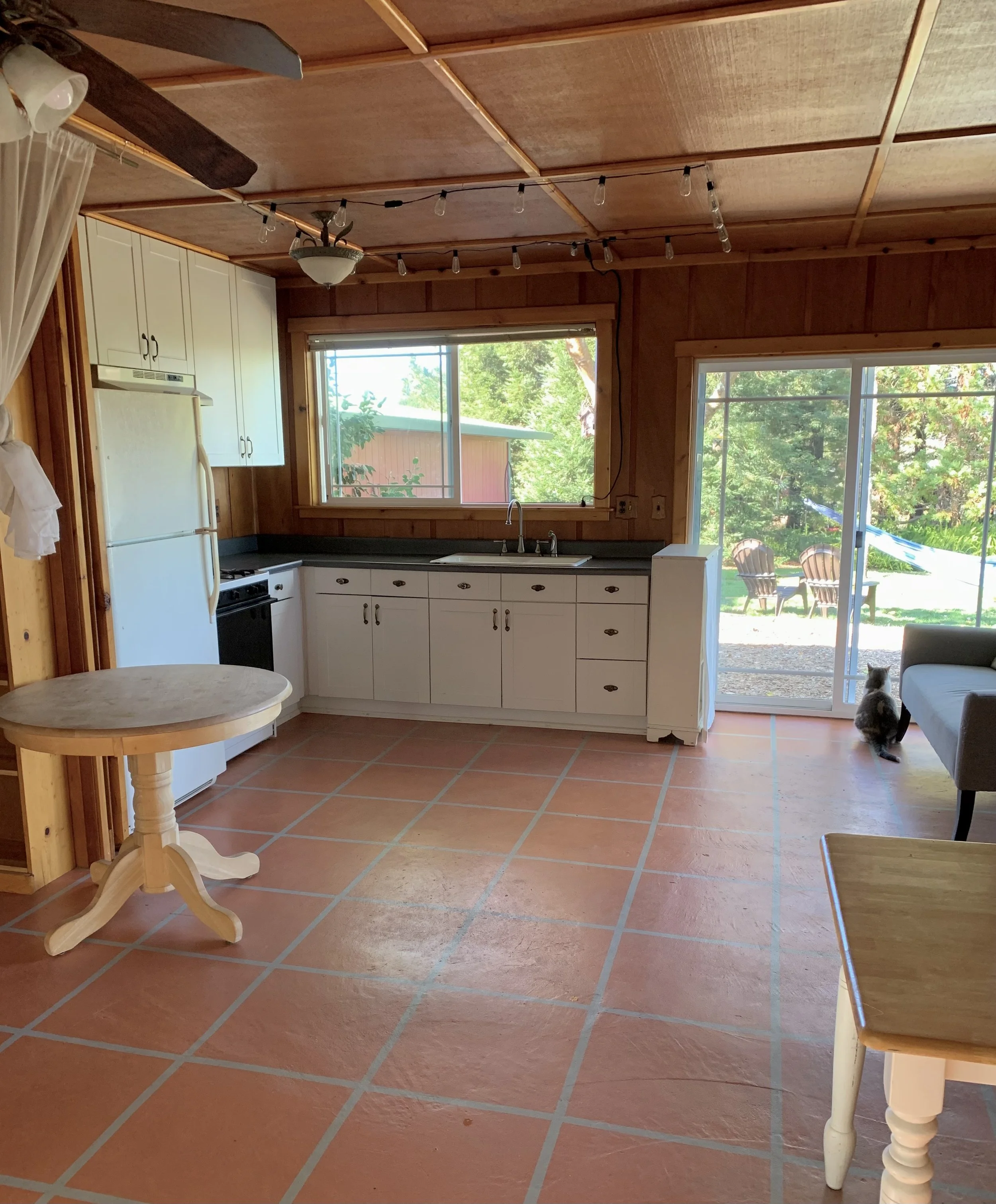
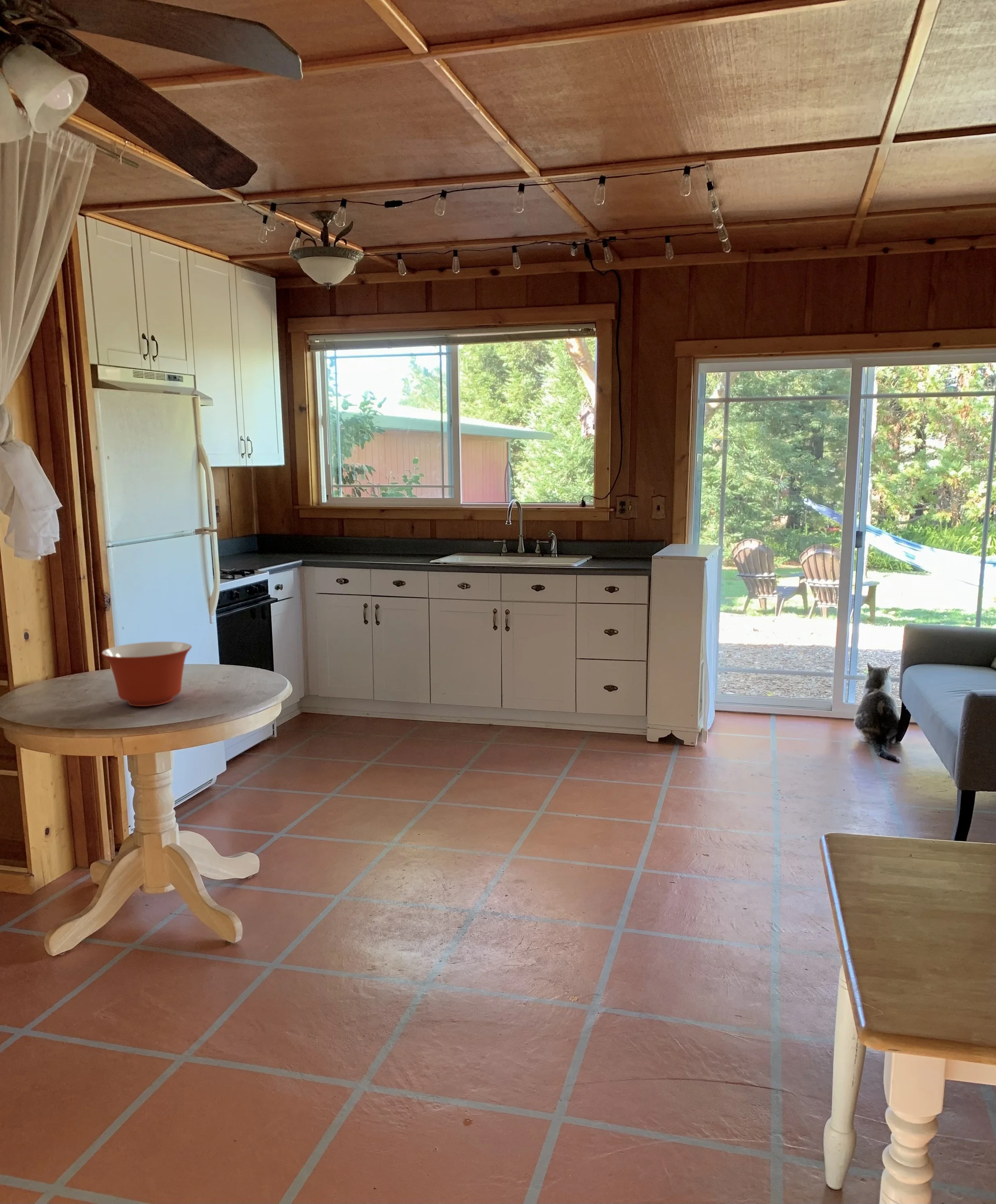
+ mixing bowl (149, 675)
